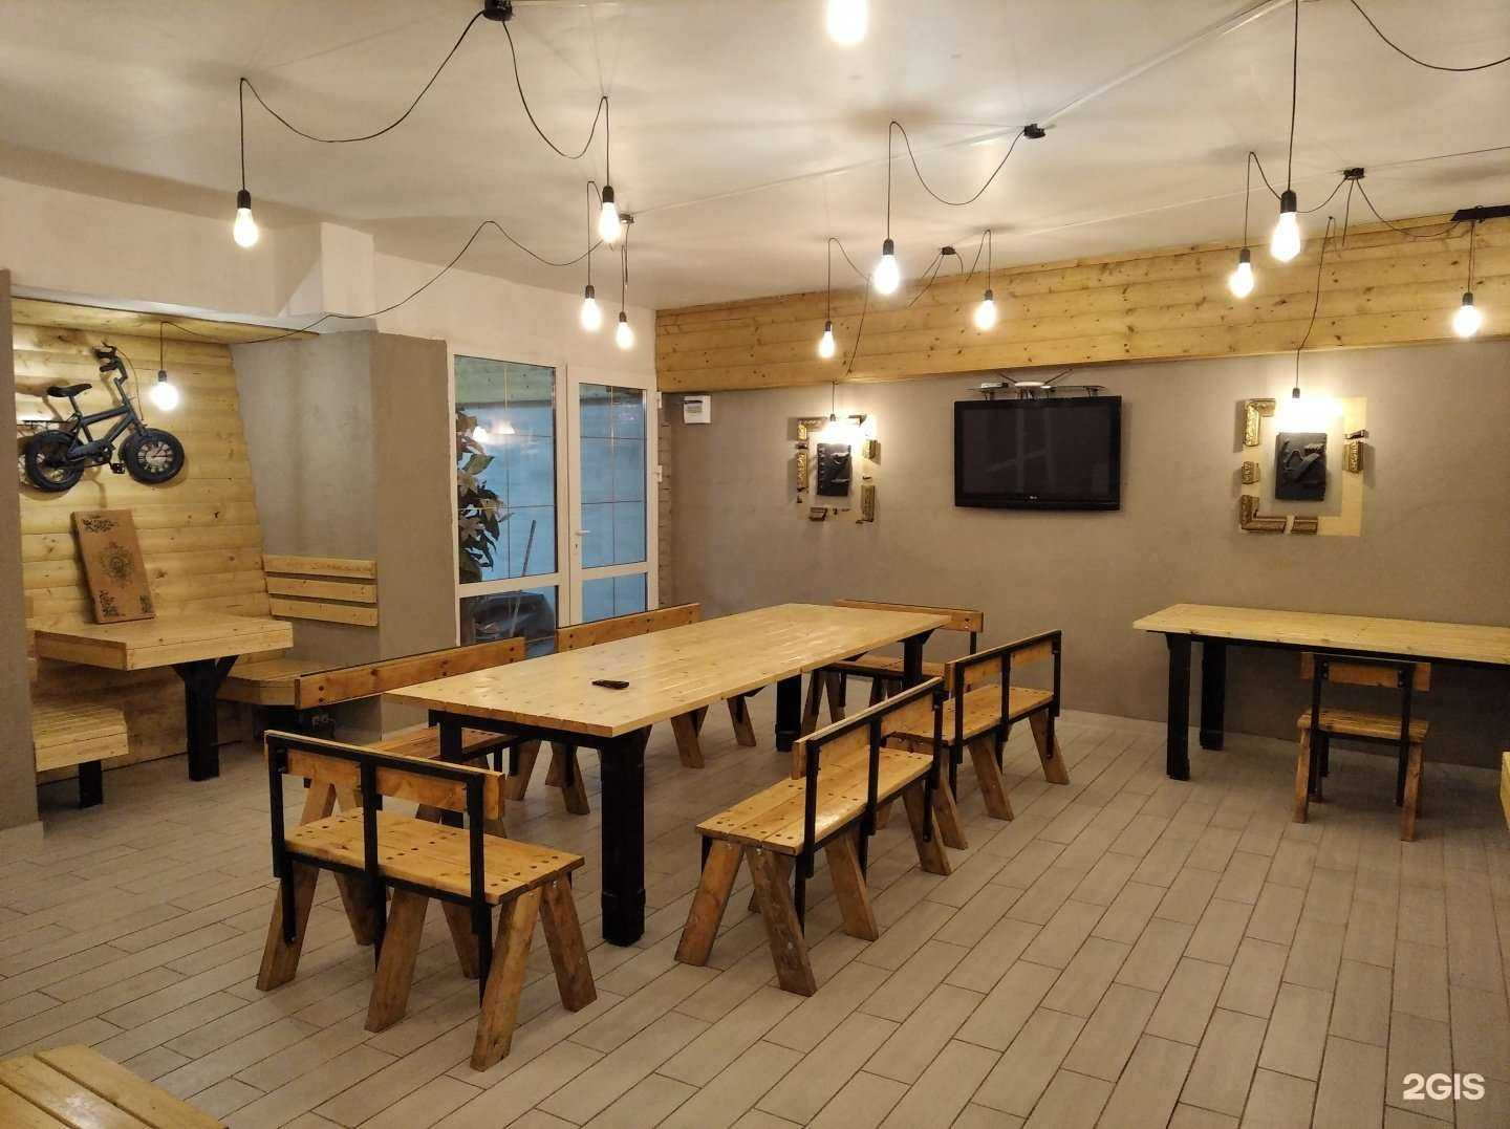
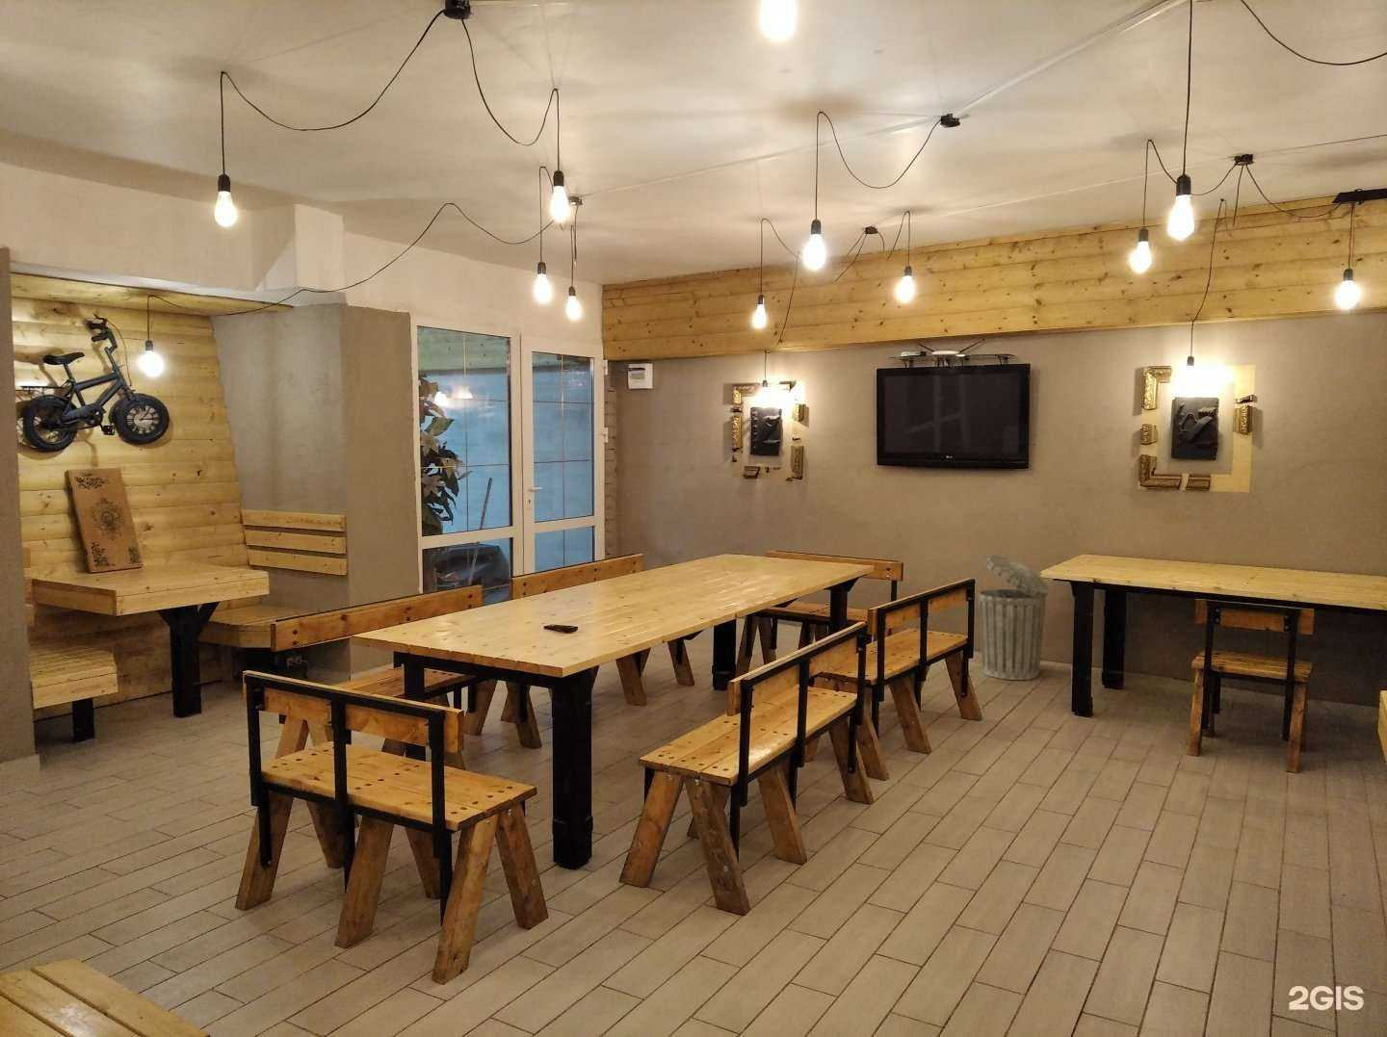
+ trash can (1012, 614)
